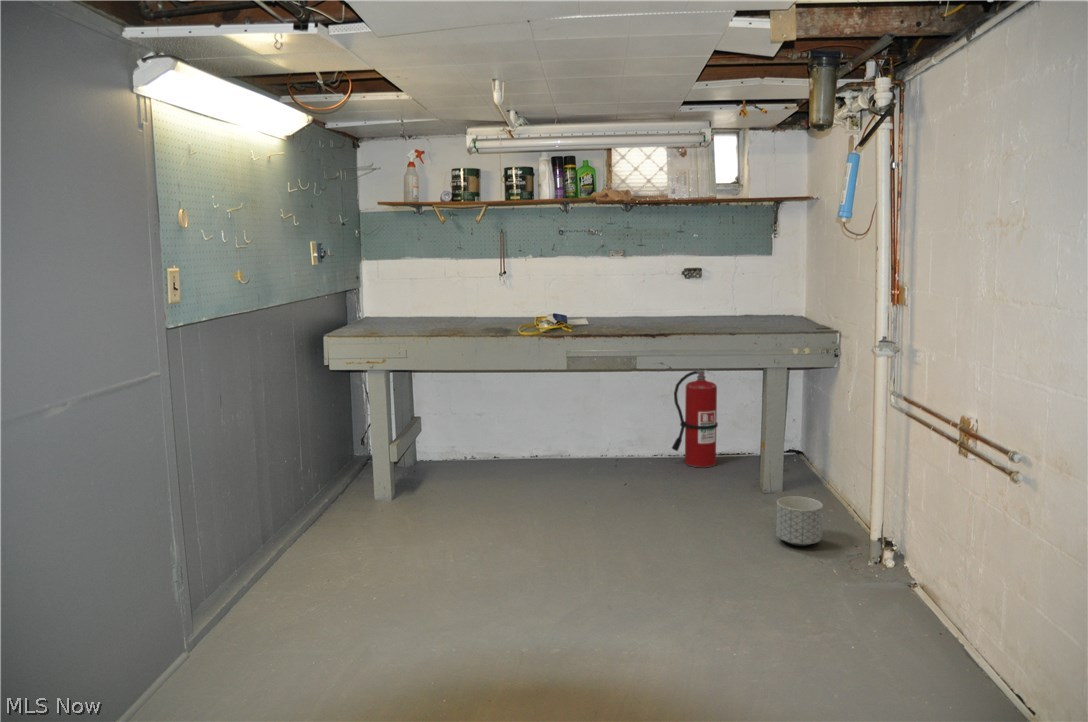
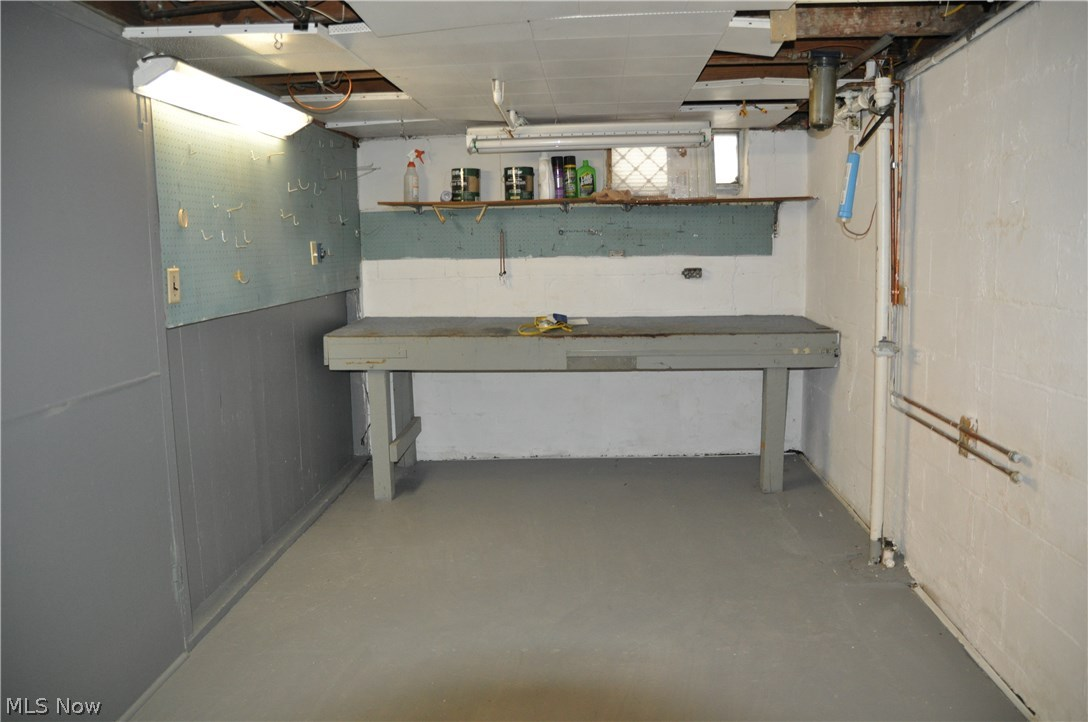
- fire extinguisher (694, 414)
- planter (799, 522)
